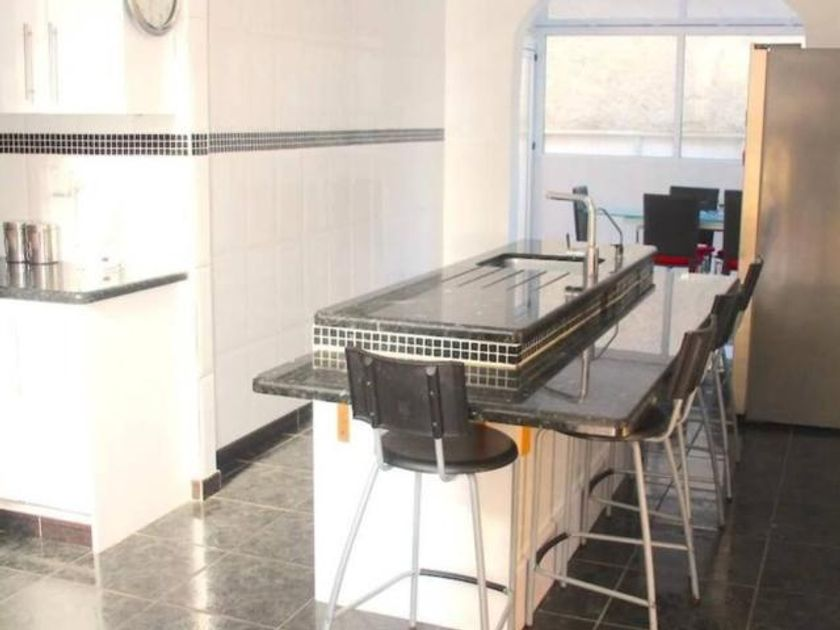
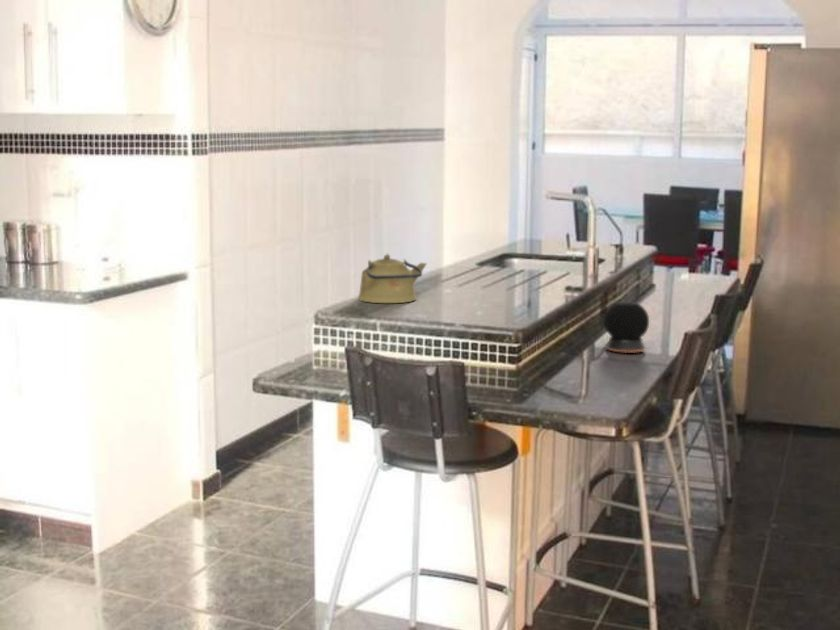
+ speaker (626, 325)
+ kettle (393, 276)
